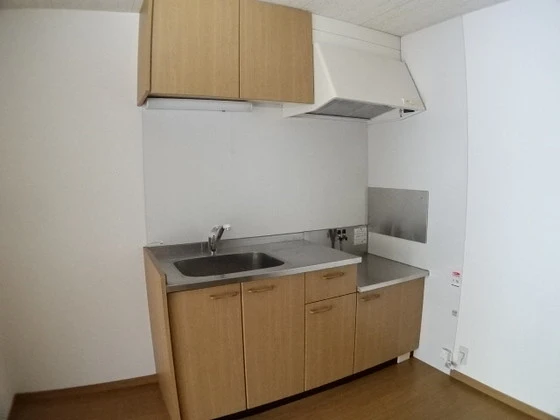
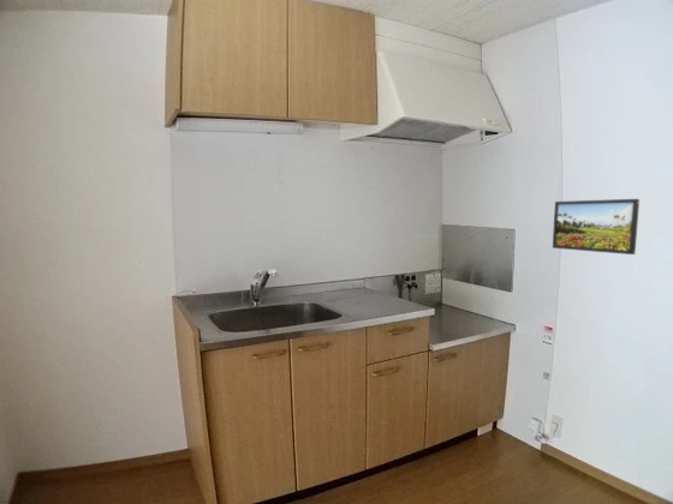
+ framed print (591, 226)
